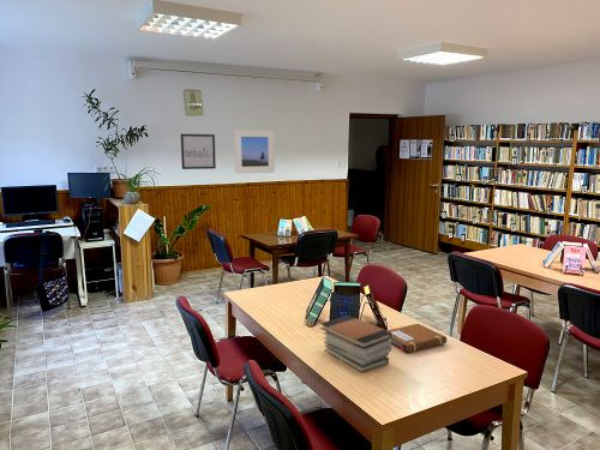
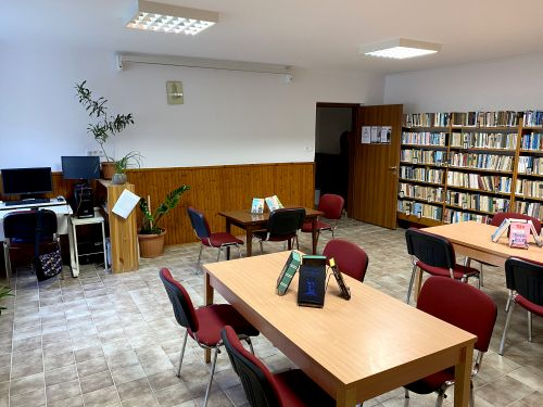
- wall art (198, 151)
- book stack (355, 342)
- notebook (412, 337)
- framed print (254, 151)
